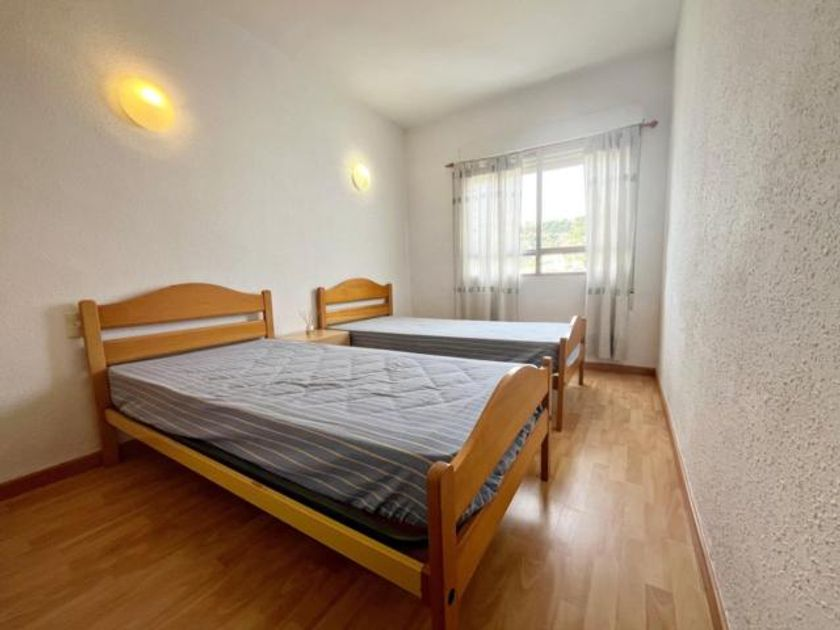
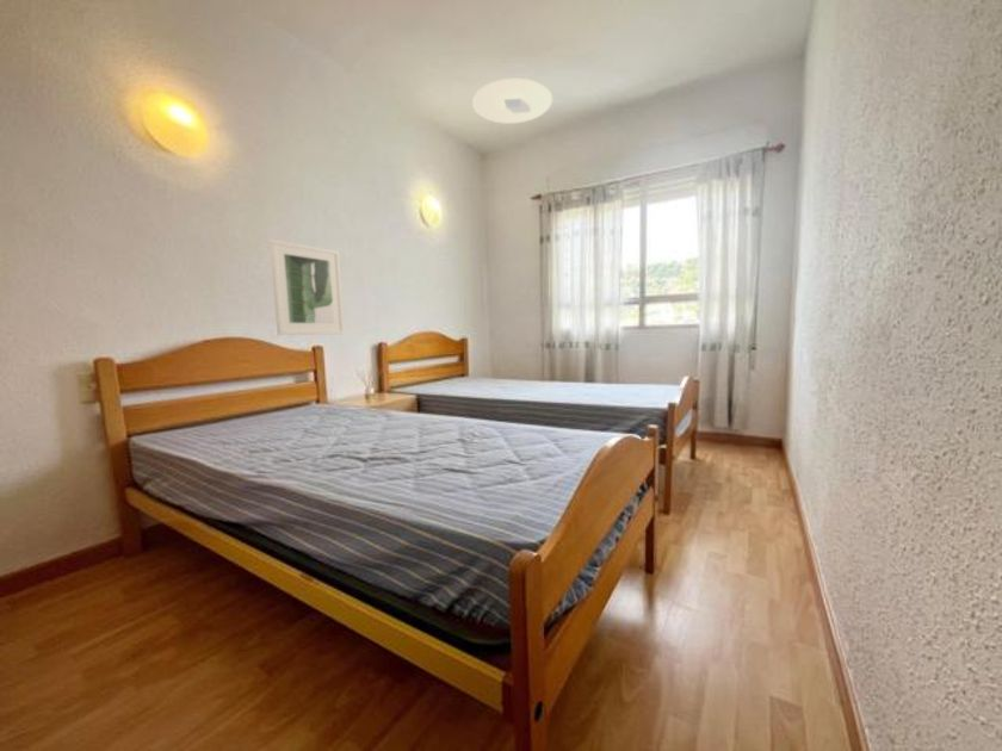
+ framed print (309, 290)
+ ceiling light (512, 98)
